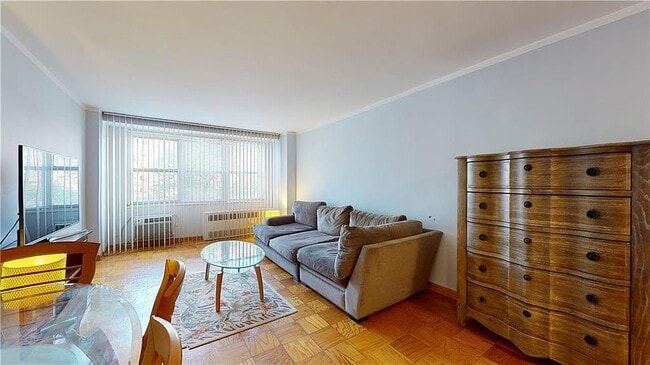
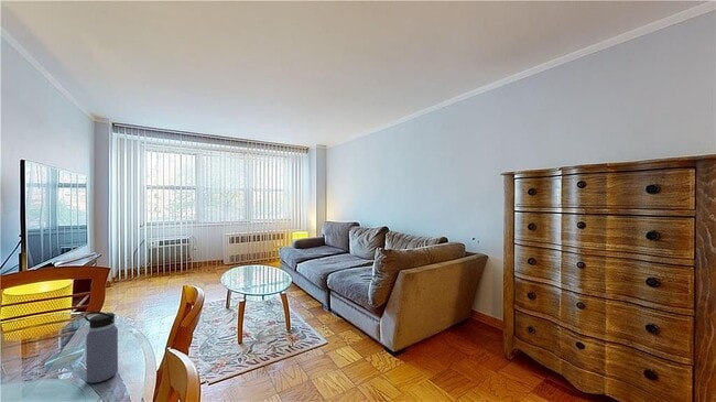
+ water bottle (101, 341)
